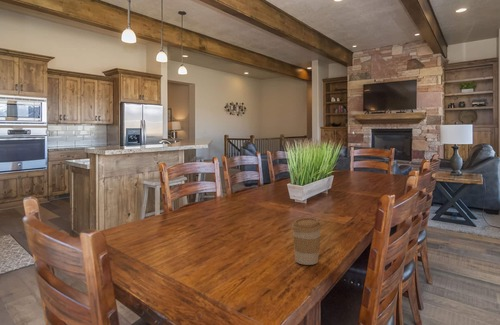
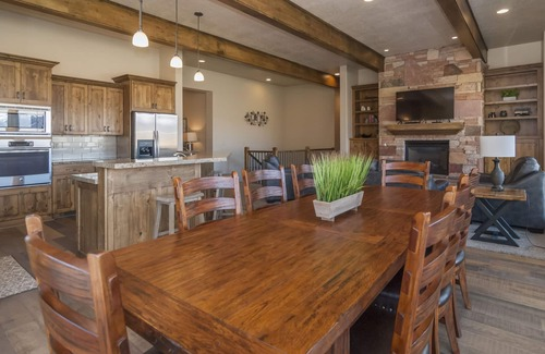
- coffee cup (306, 240)
